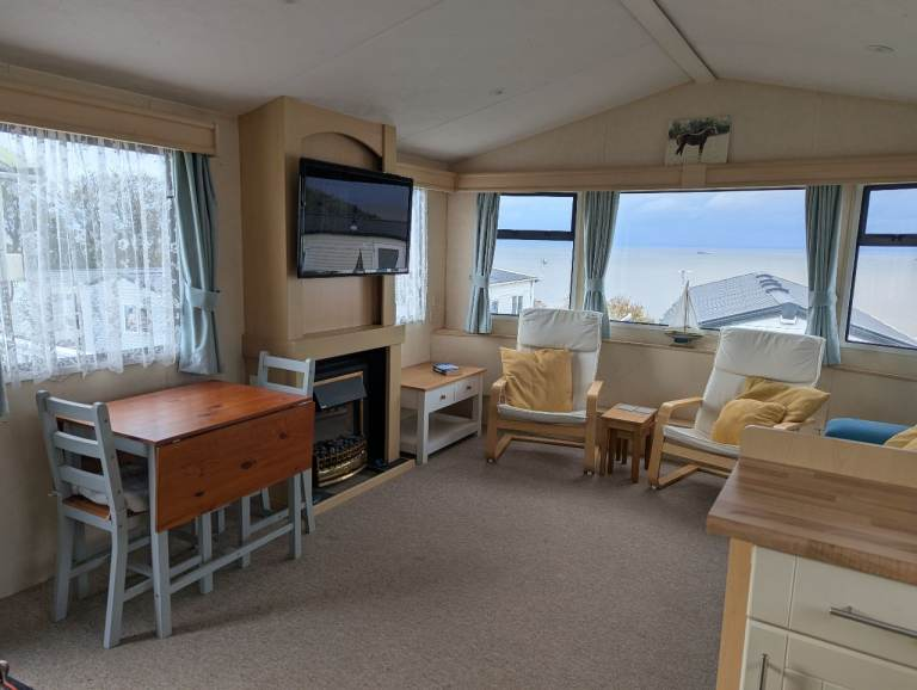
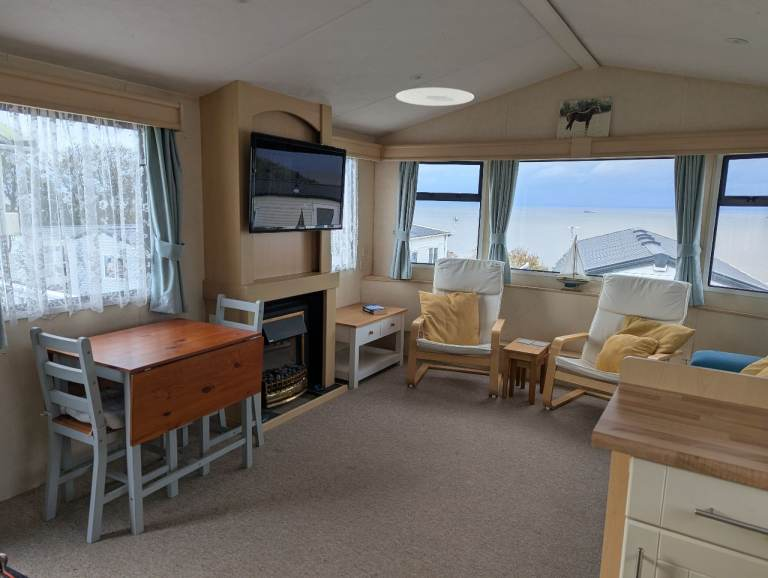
+ ceiling light (434, 93)
